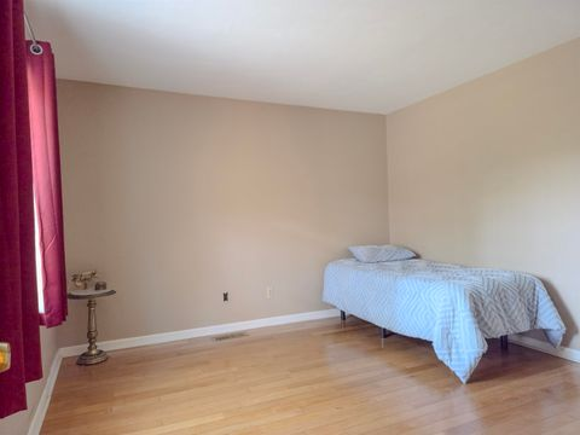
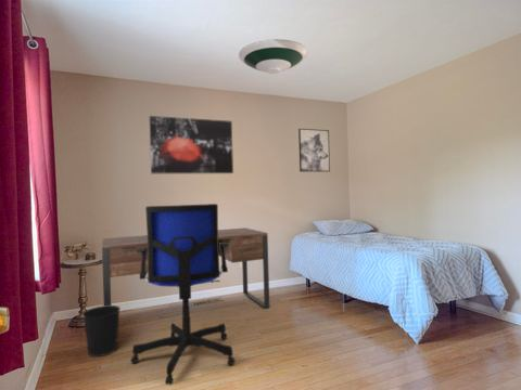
+ desk (219, 255)
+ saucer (272, 63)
+ wall art (193, 145)
+ office chair (180, 281)
+ wall art (314, 151)
+ wastebasket (102, 330)
